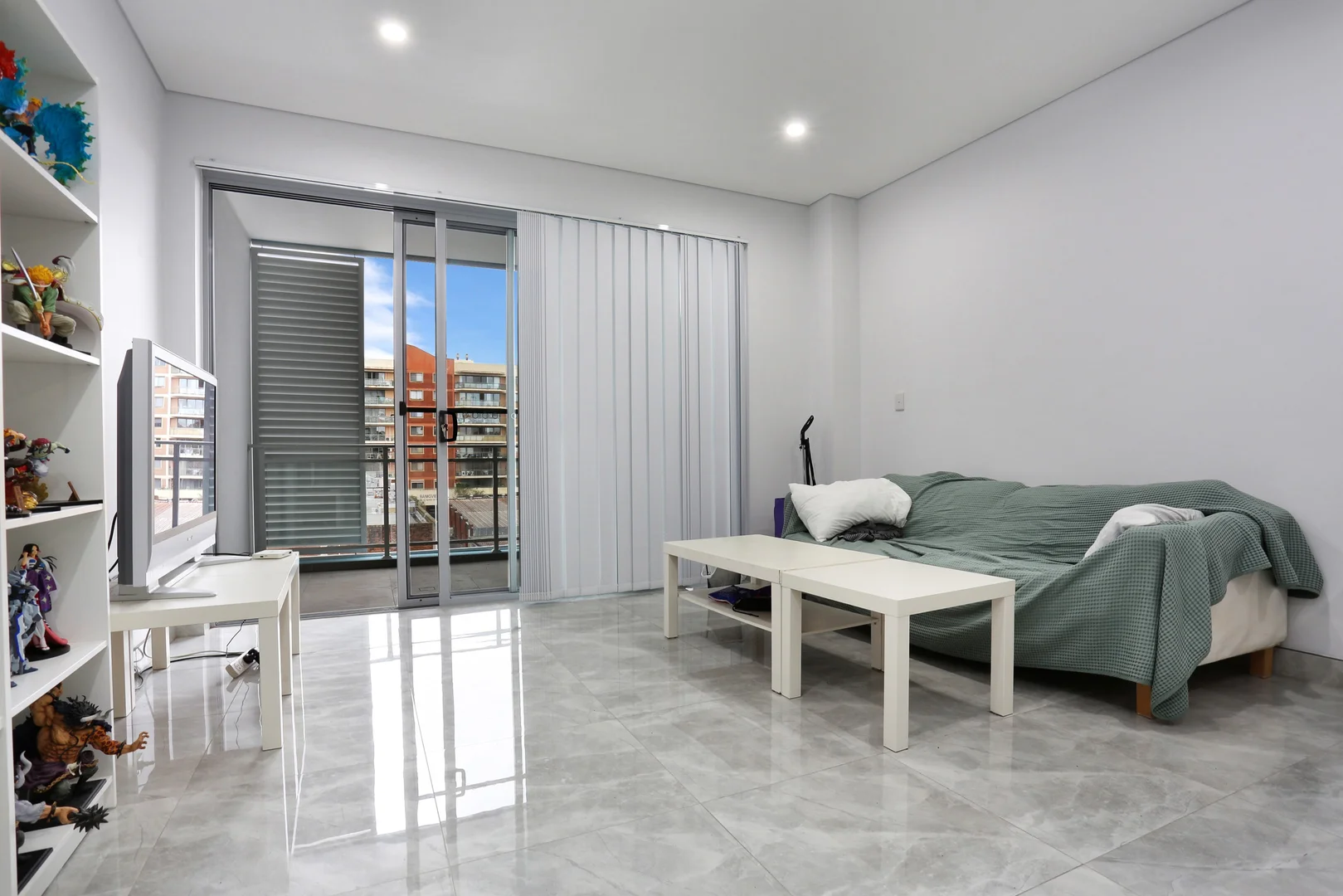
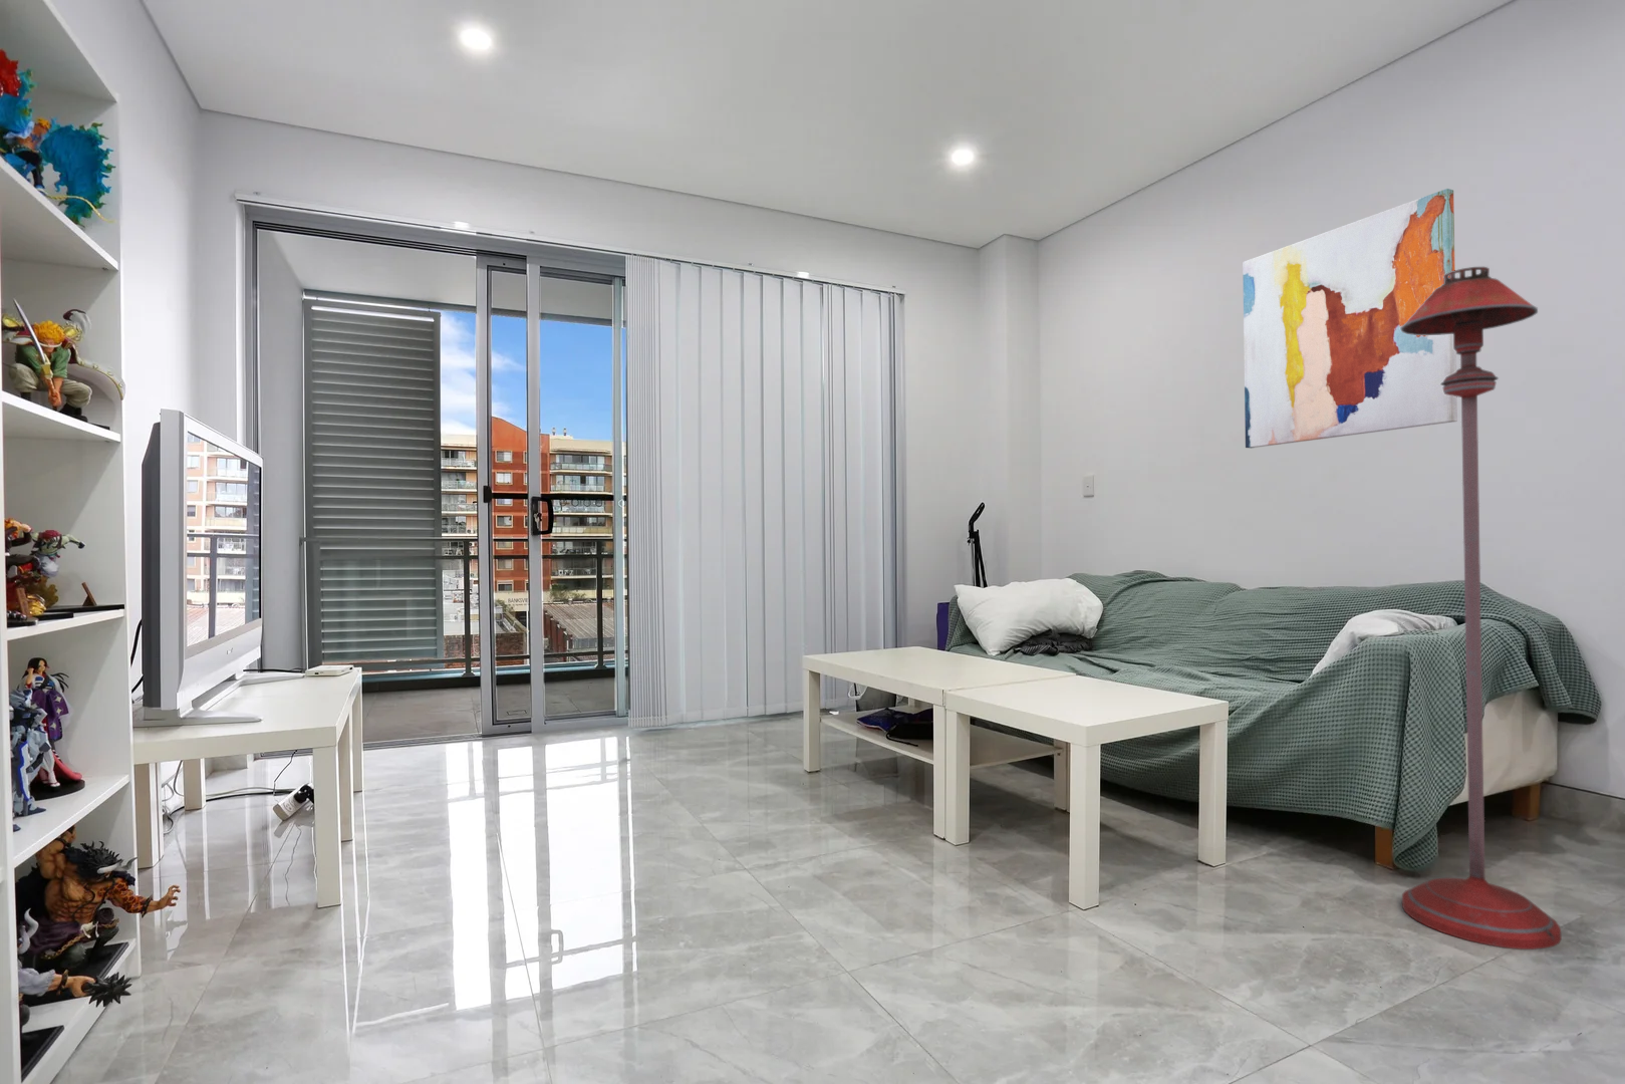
+ wall art (1338, 333)
+ floor lamp (1473, 594)
